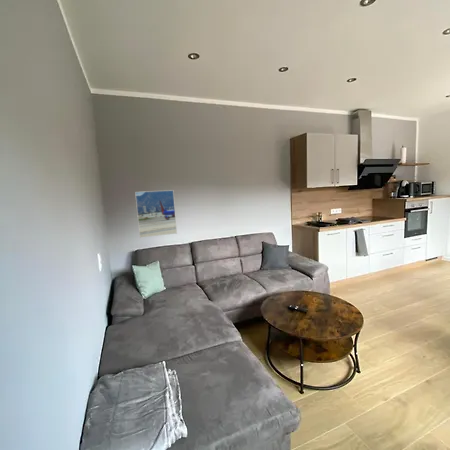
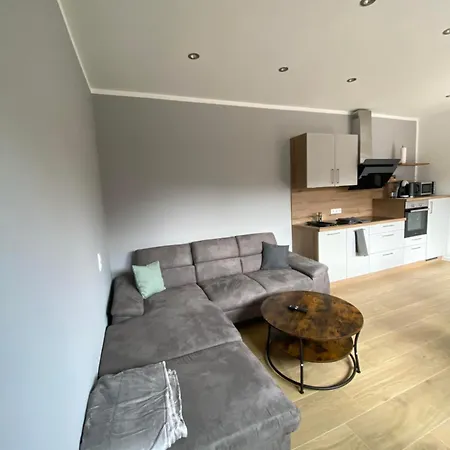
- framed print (156, 213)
